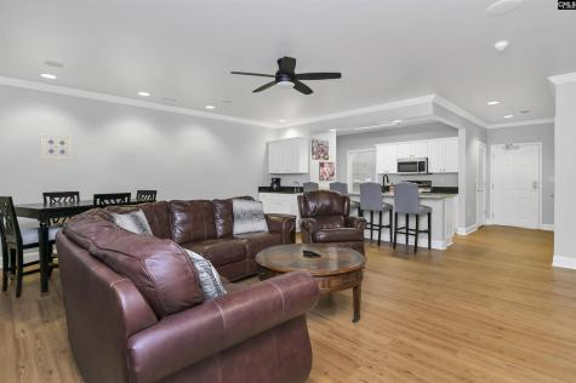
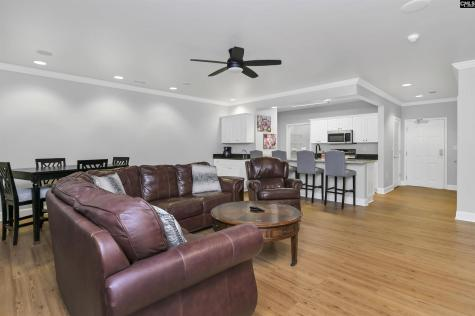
- wall art (56, 147)
